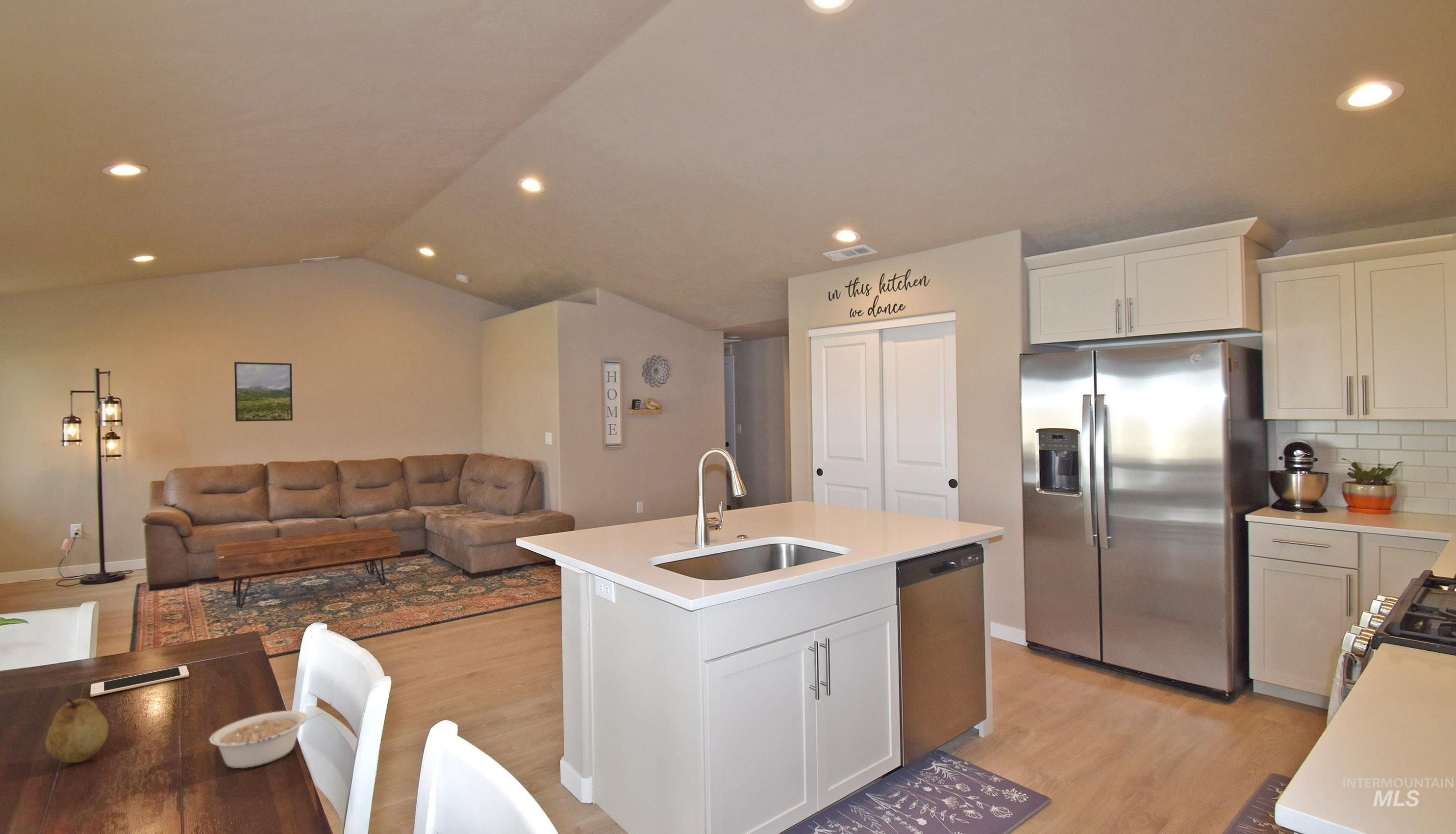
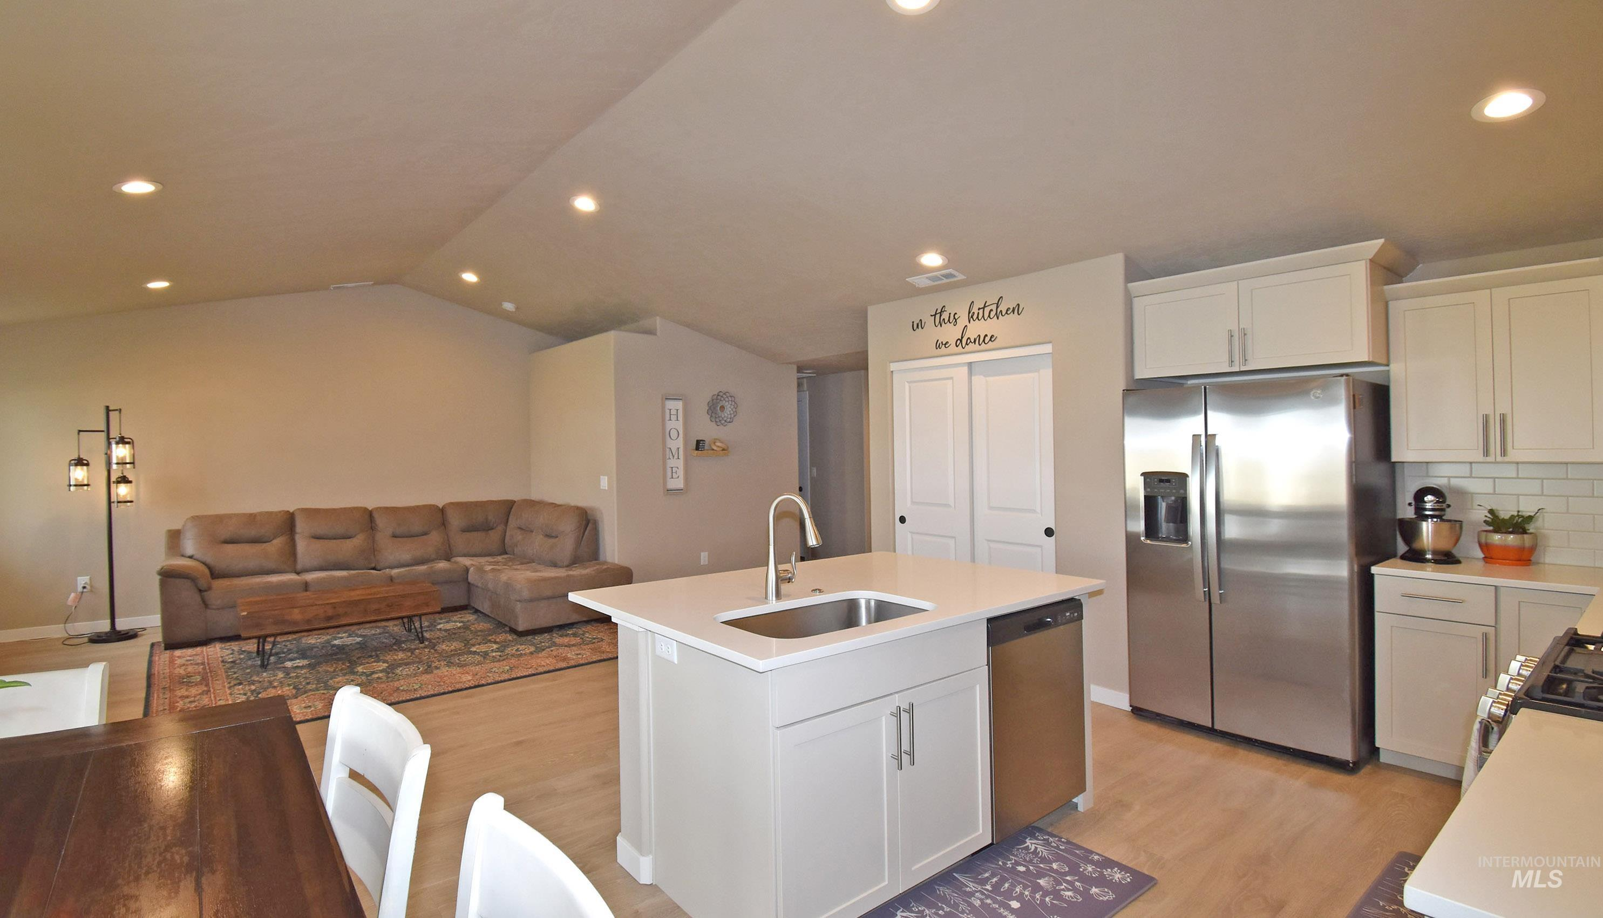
- cell phone (141, 680)
- legume (264, 737)
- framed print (264, 392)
- fruit (77, 725)
